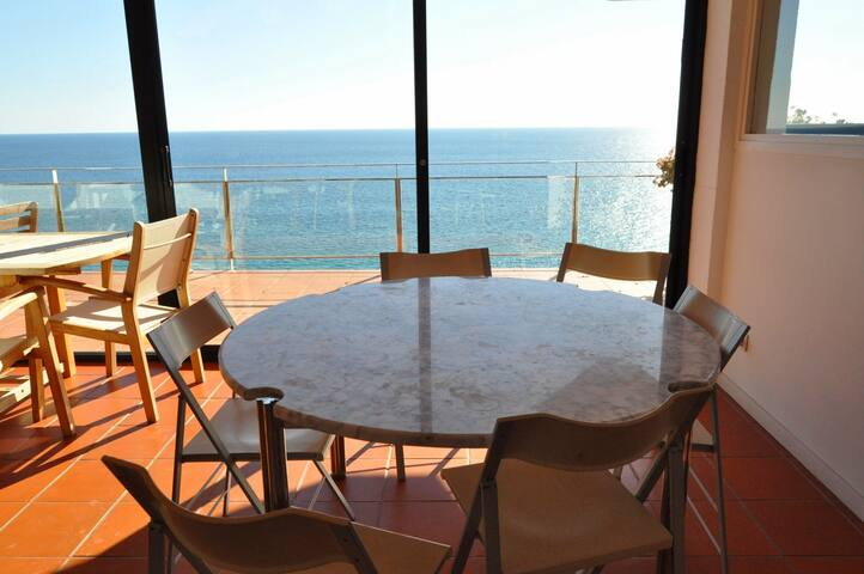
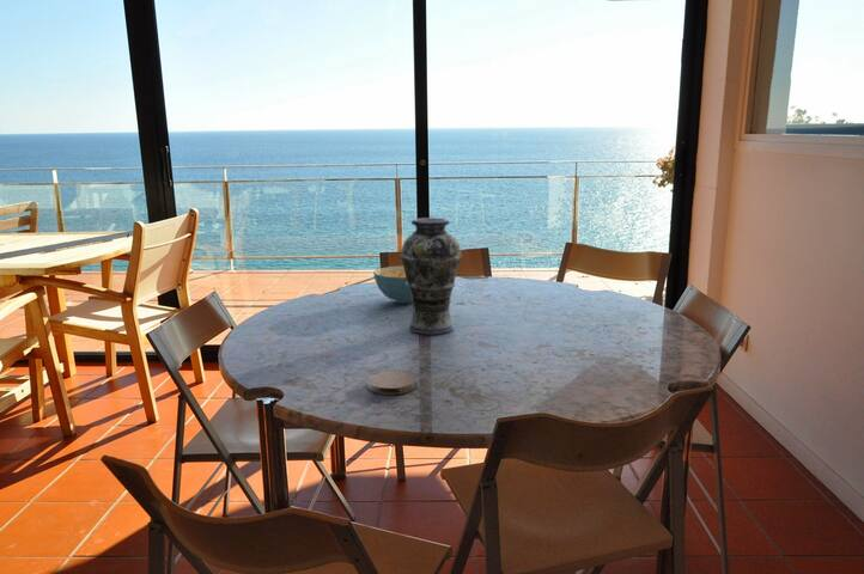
+ coaster (391, 381)
+ vase (431, 275)
+ cereal bowl (404, 286)
